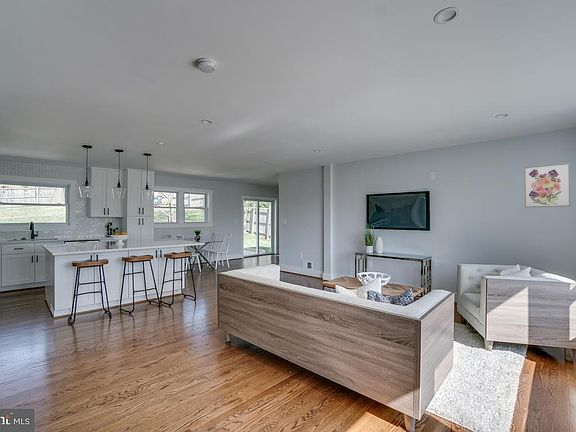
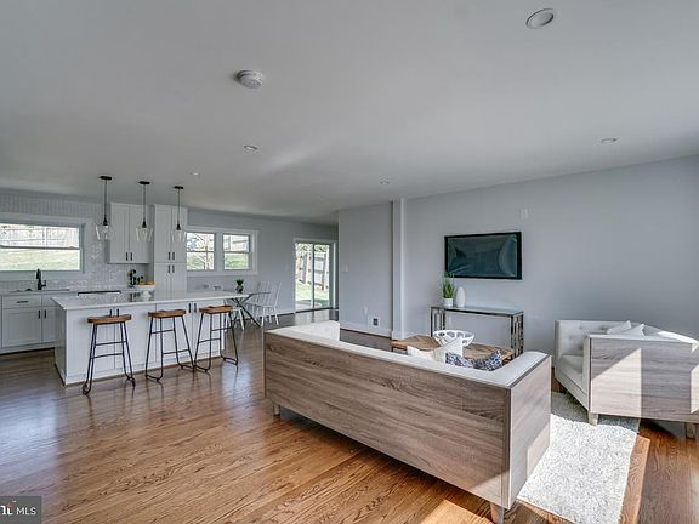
- wall art (546, 186)
